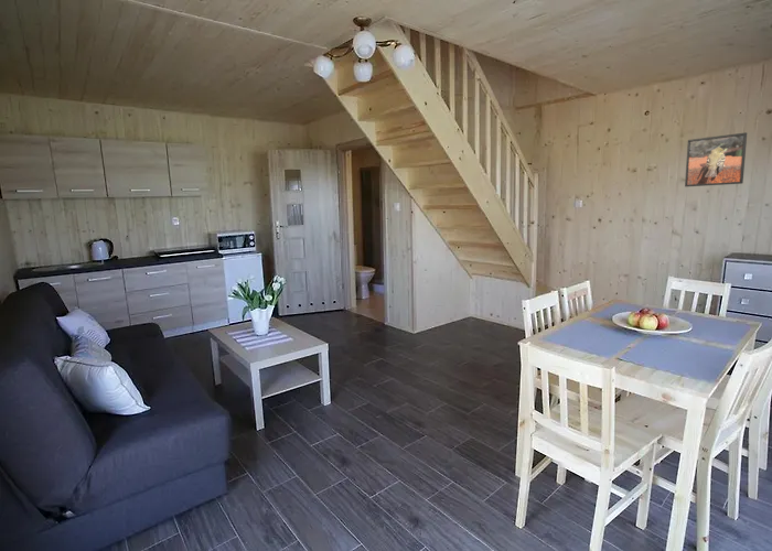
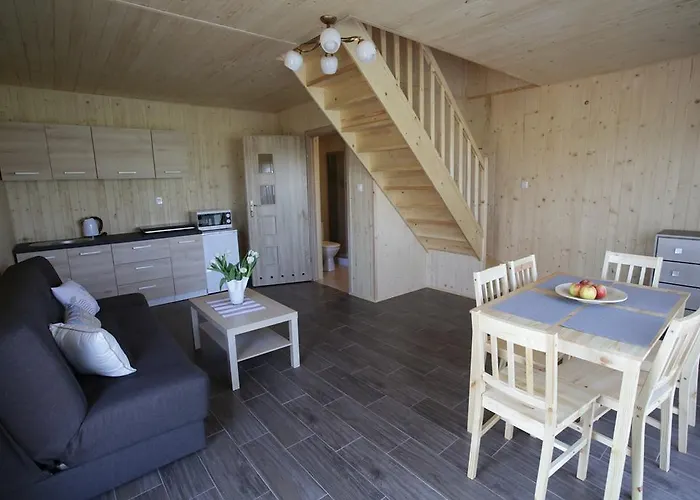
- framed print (714, 161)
